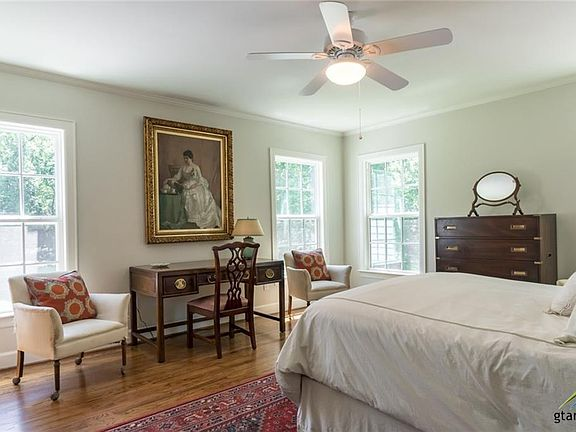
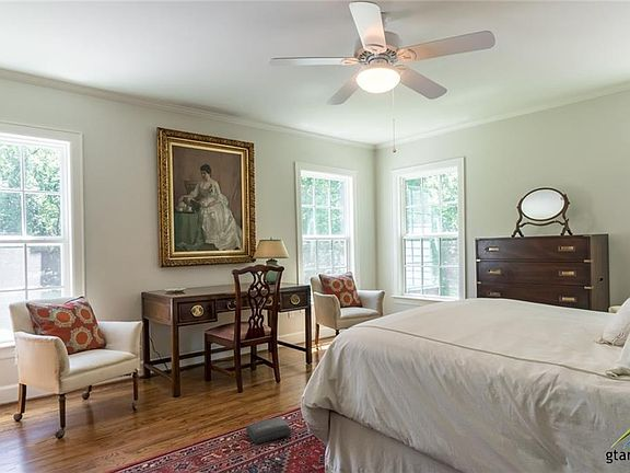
+ bag (268, 428)
